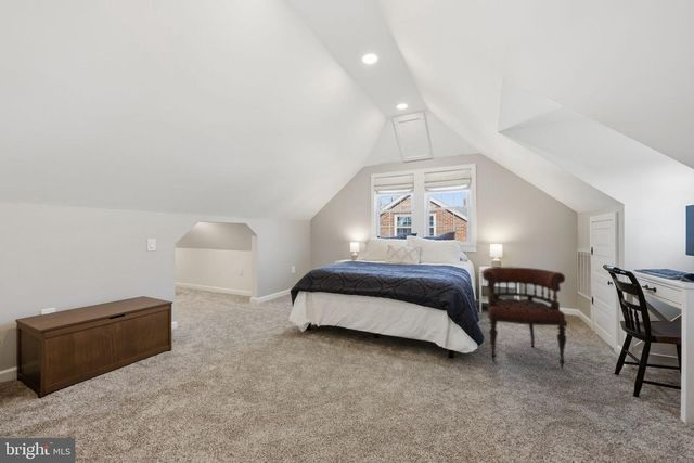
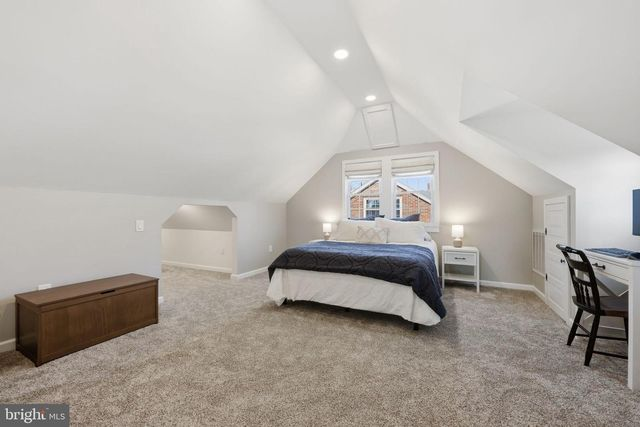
- armchair (517, 311)
